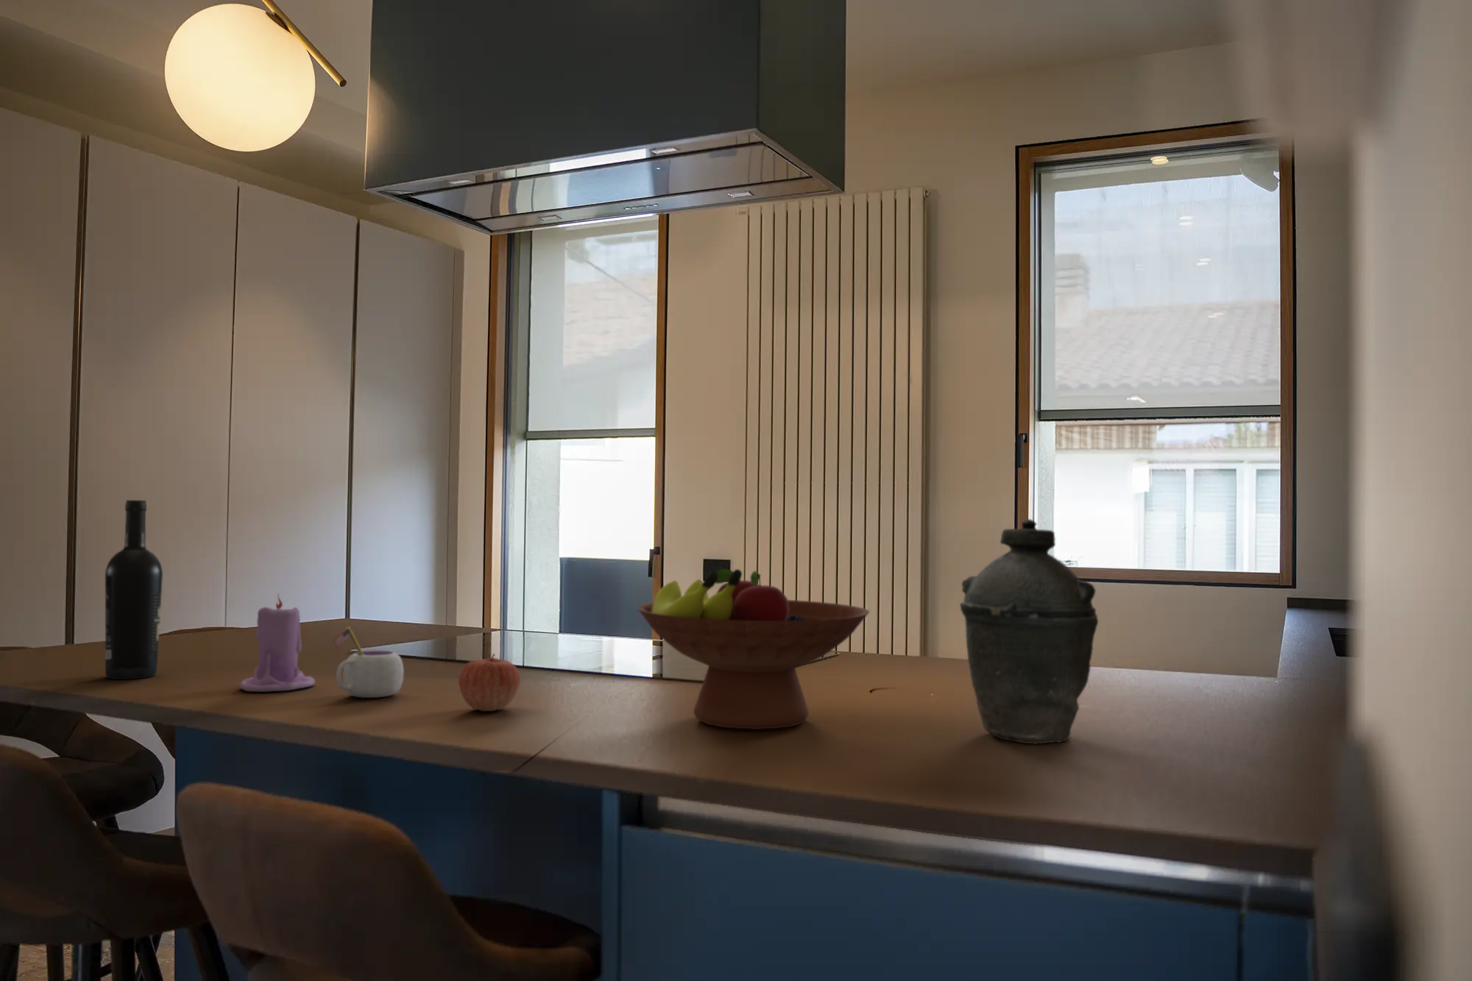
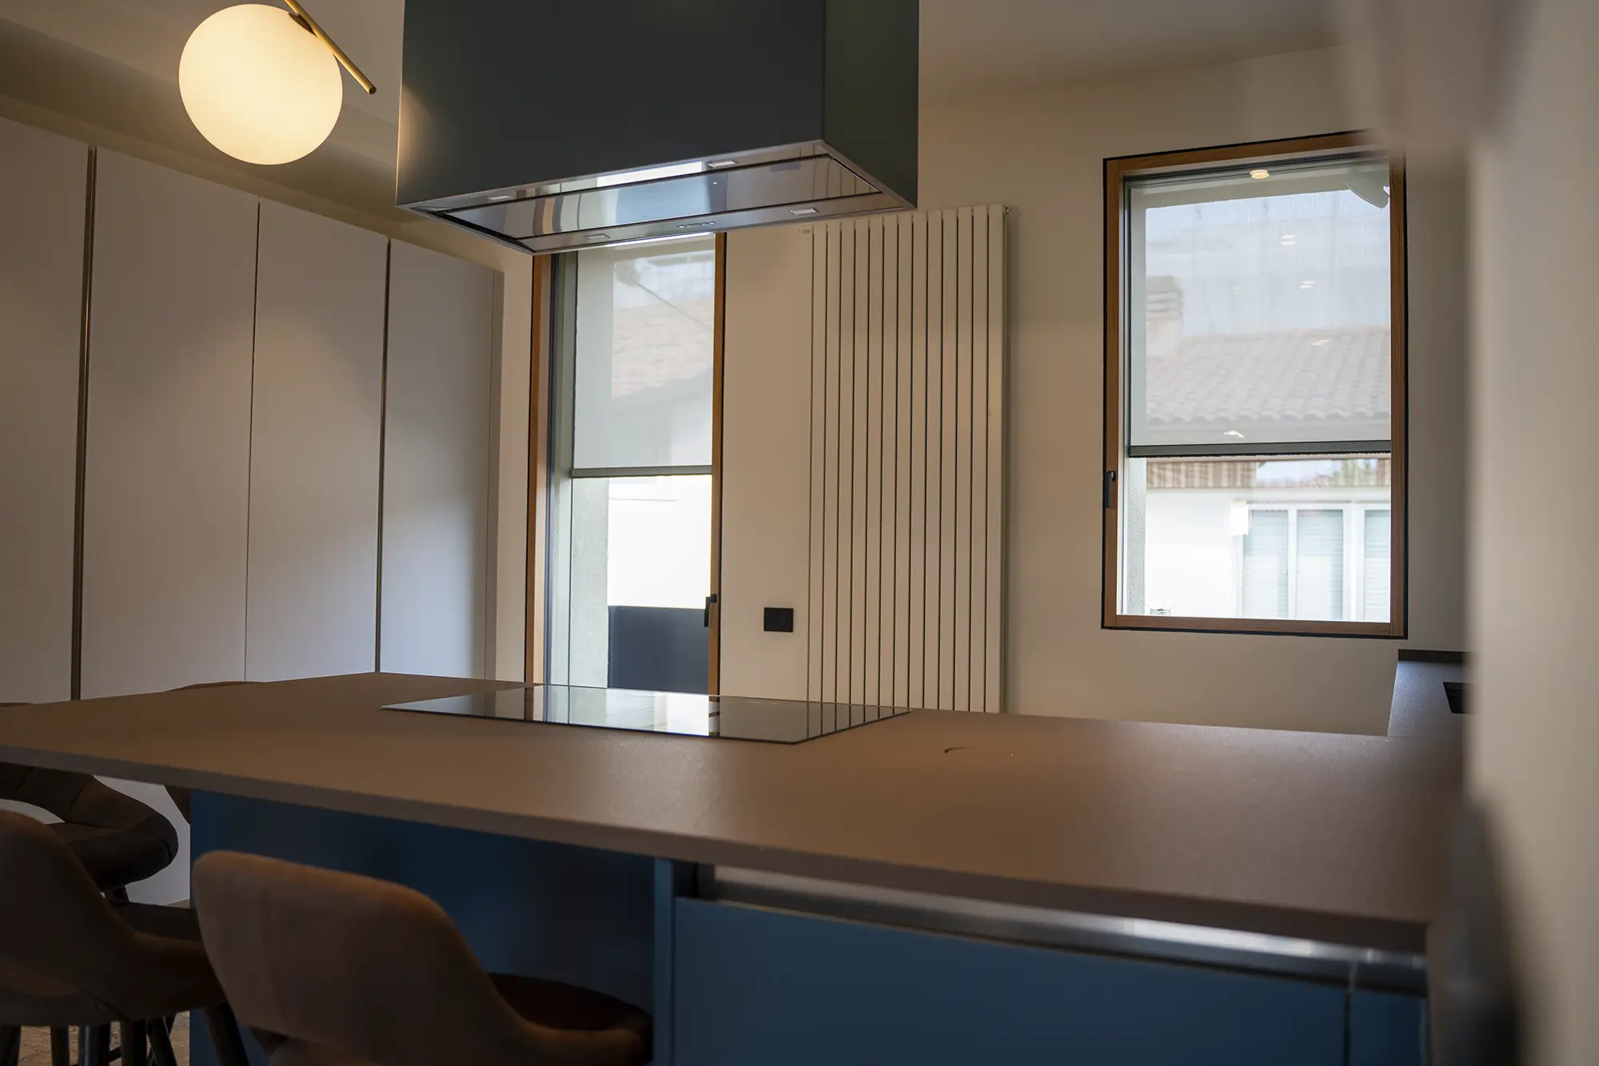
- wine bottle (134, 588)
- apple (490, 681)
- kettle (1028, 626)
- fruit bowl (752, 642)
- mug (365, 660)
- candle (277, 639)
